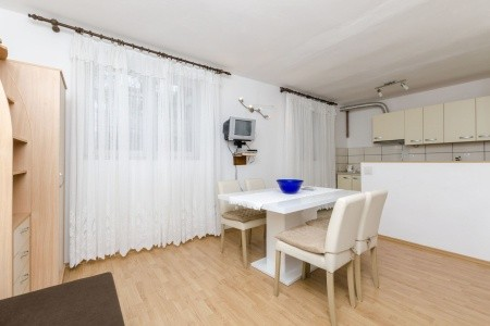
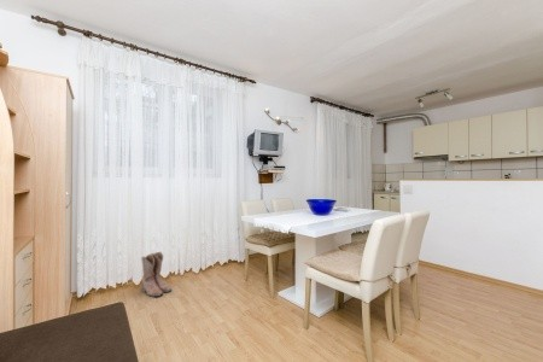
+ boots (156, 272)
